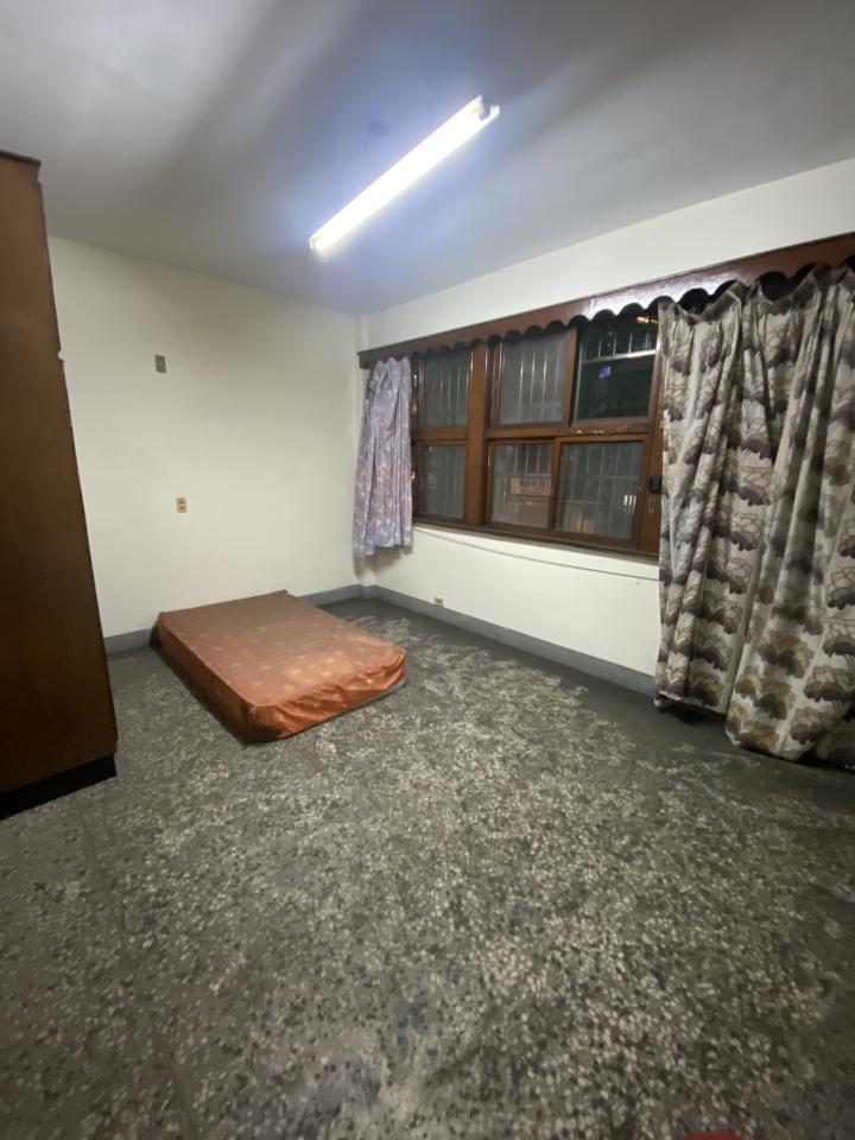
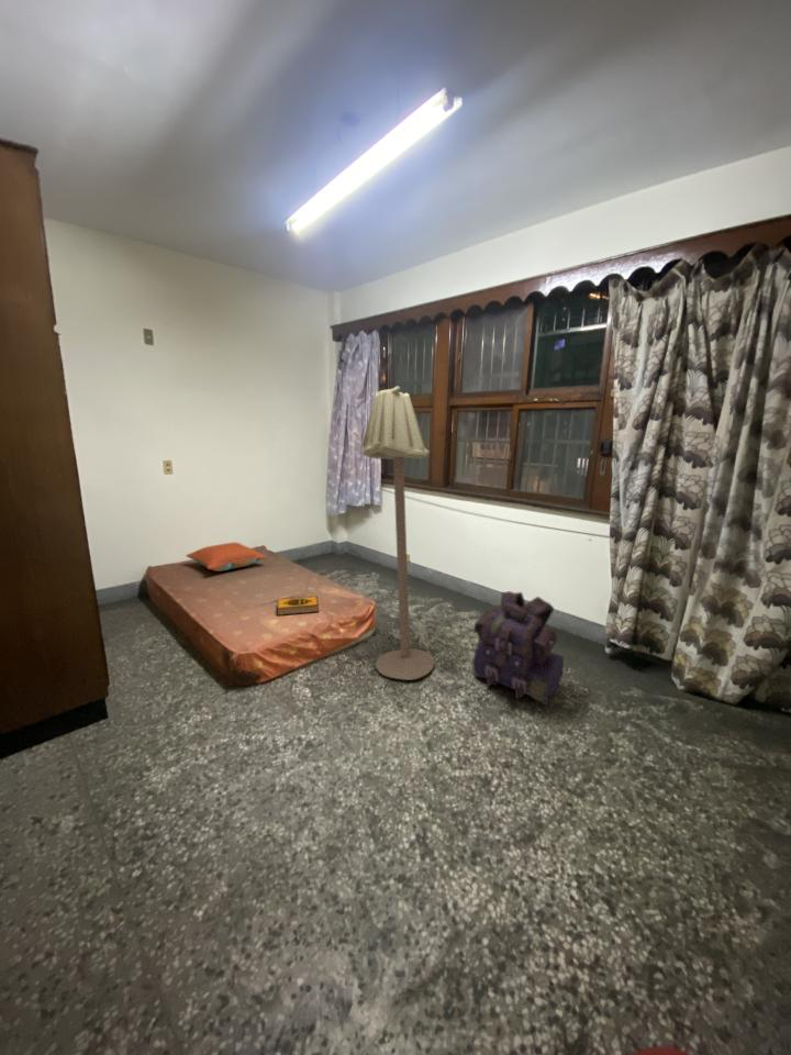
+ backpack (516, 641)
+ floor lamp (397, 533)
+ hardback book (298, 604)
+ pillow (225, 556)
